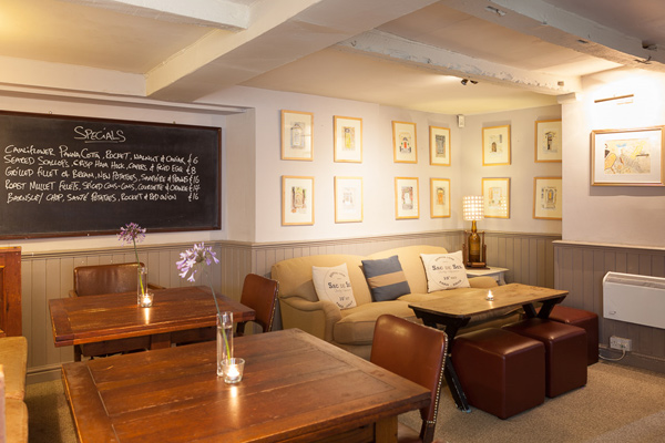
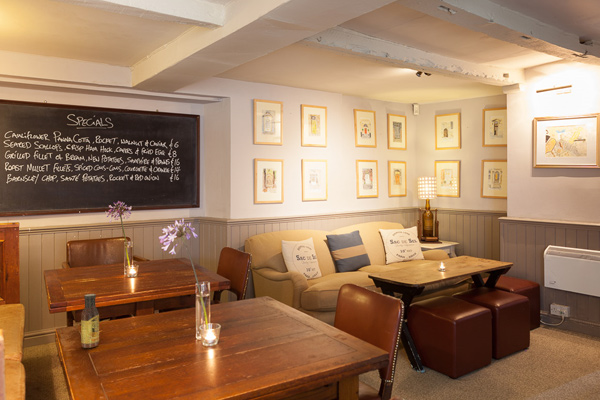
+ sauce bottle (90, 320)
